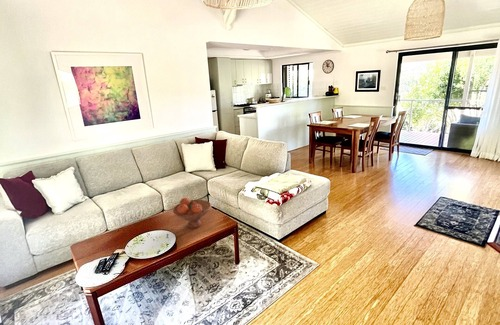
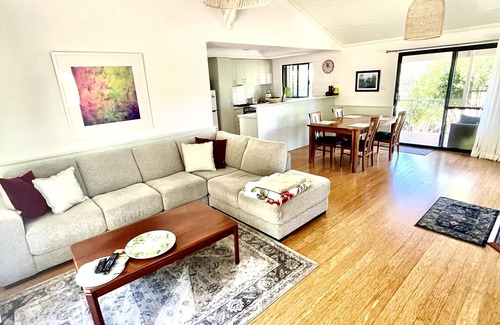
- fruit bowl (193, 212)
